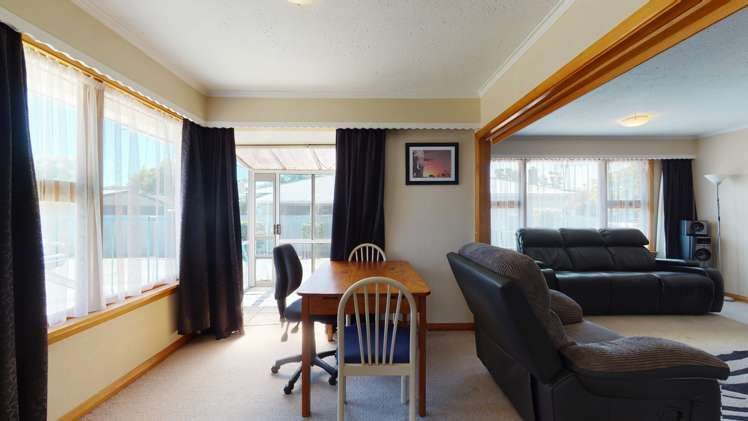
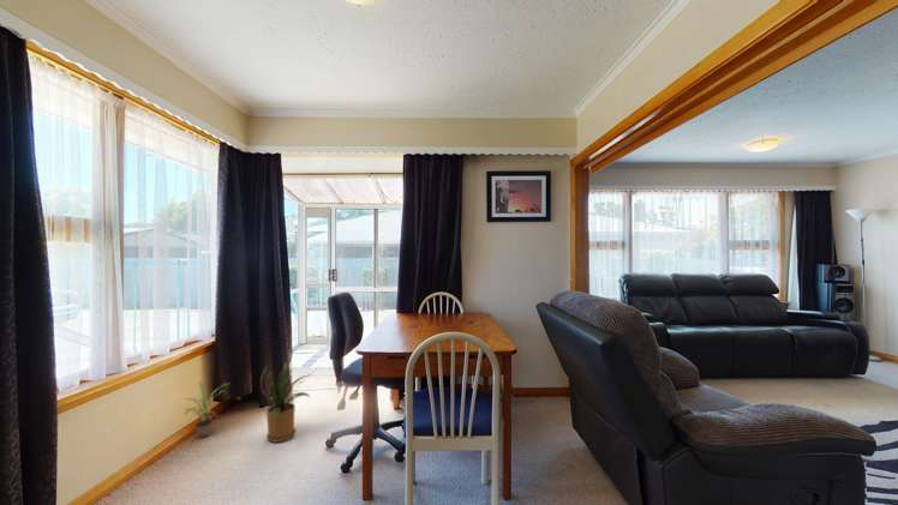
+ house plant (285, 398)
+ potted plant (206, 409)
